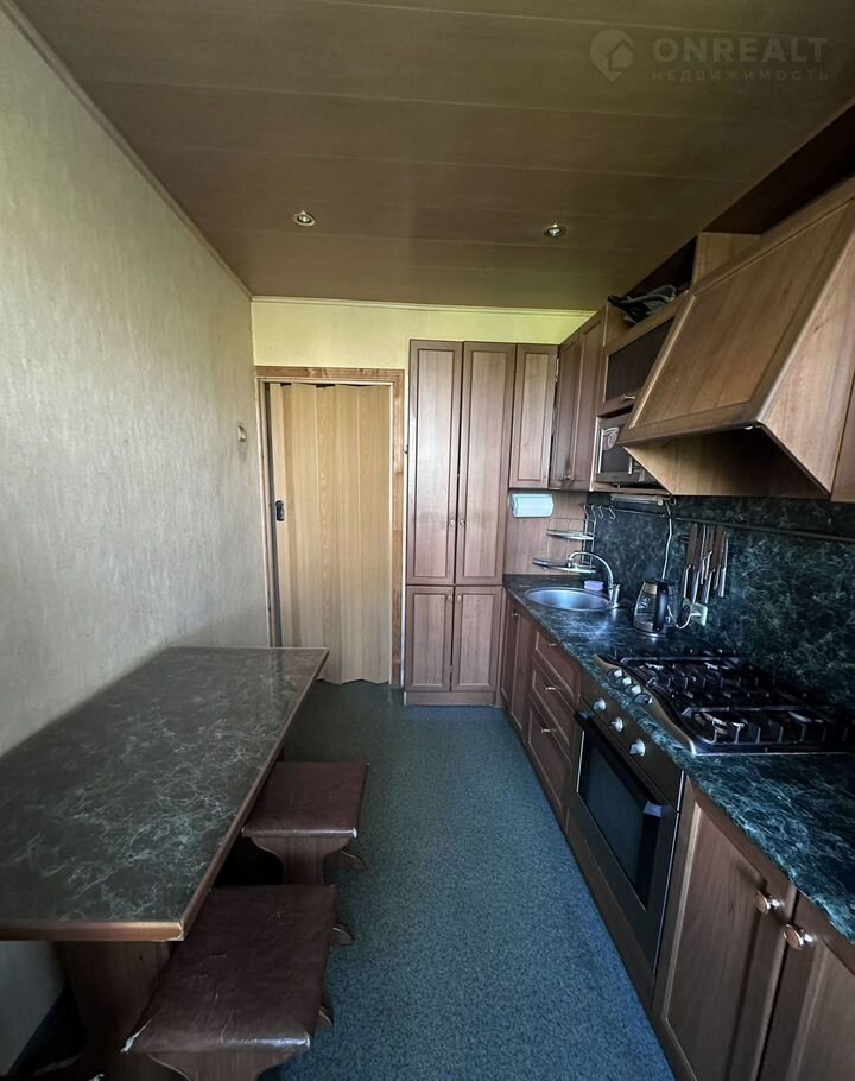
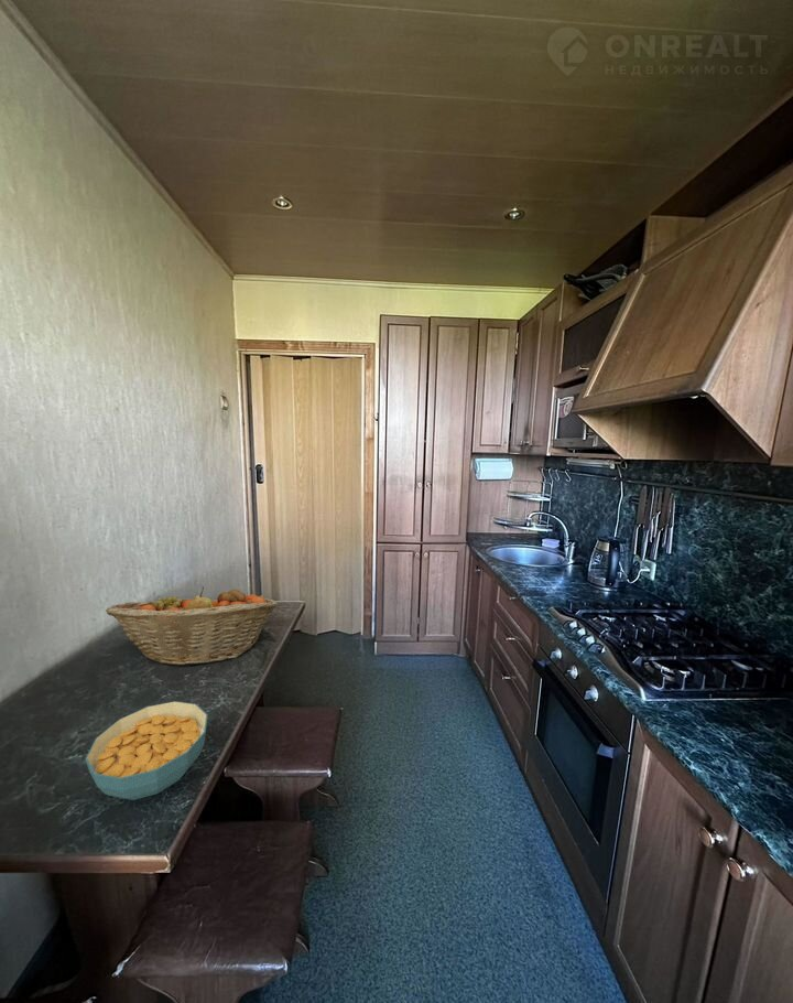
+ fruit basket (198, 616)
+ cereal bowl (152, 757)
